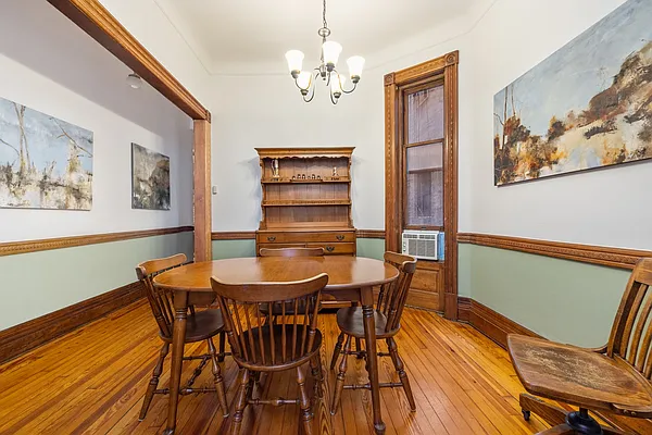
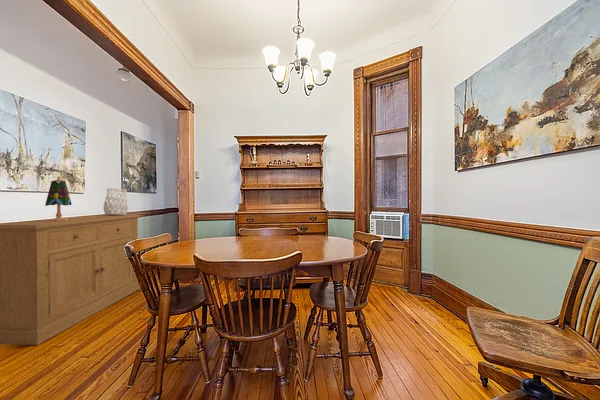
+ table lamp (58, 198)
+ sideboard (78, 264)
+ vase (115, 202)
